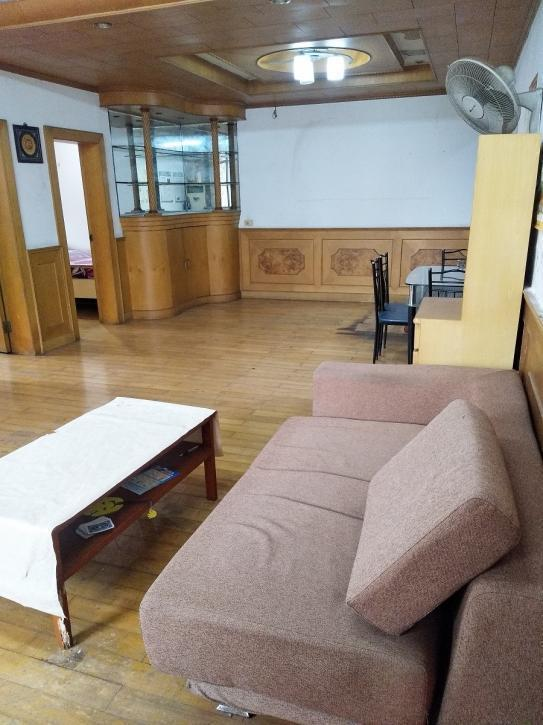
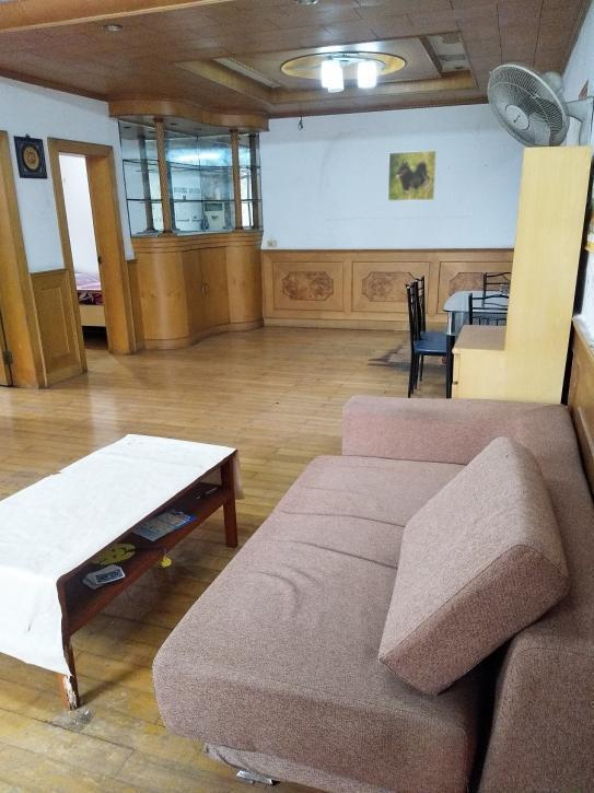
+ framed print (411, 176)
